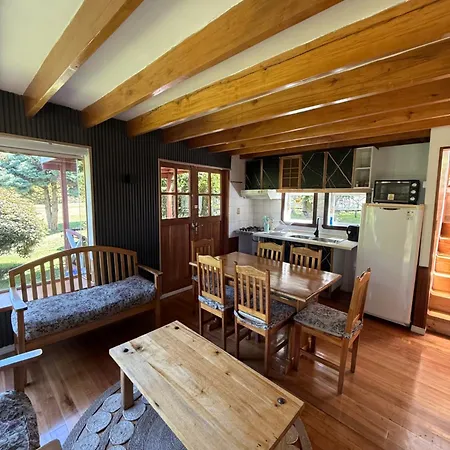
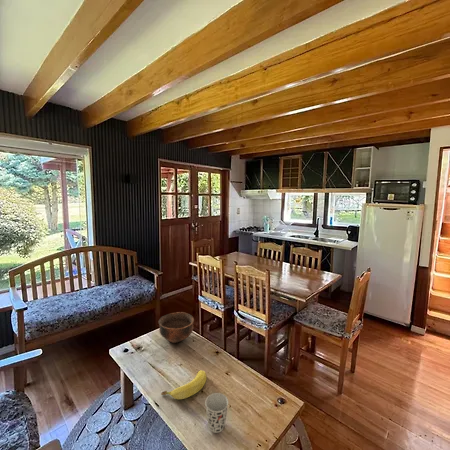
+ banana (188, 383)
+ bowl (176, 329)
+ cup (216, 413)
